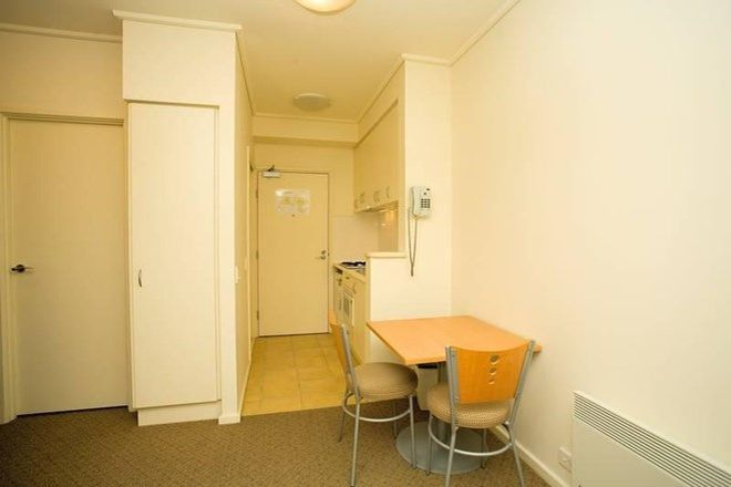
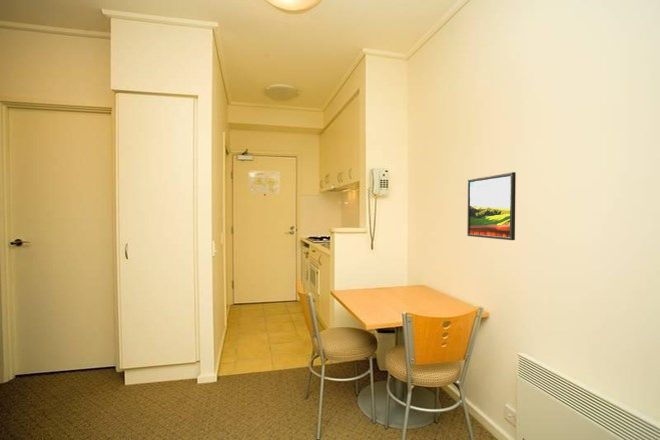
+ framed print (489, 207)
